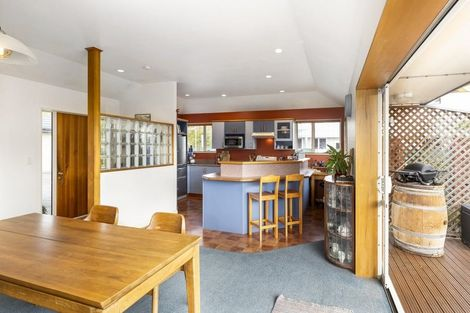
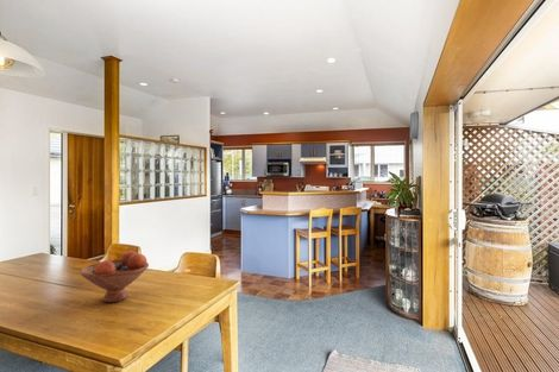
+ fruit bowl (115, 276)
